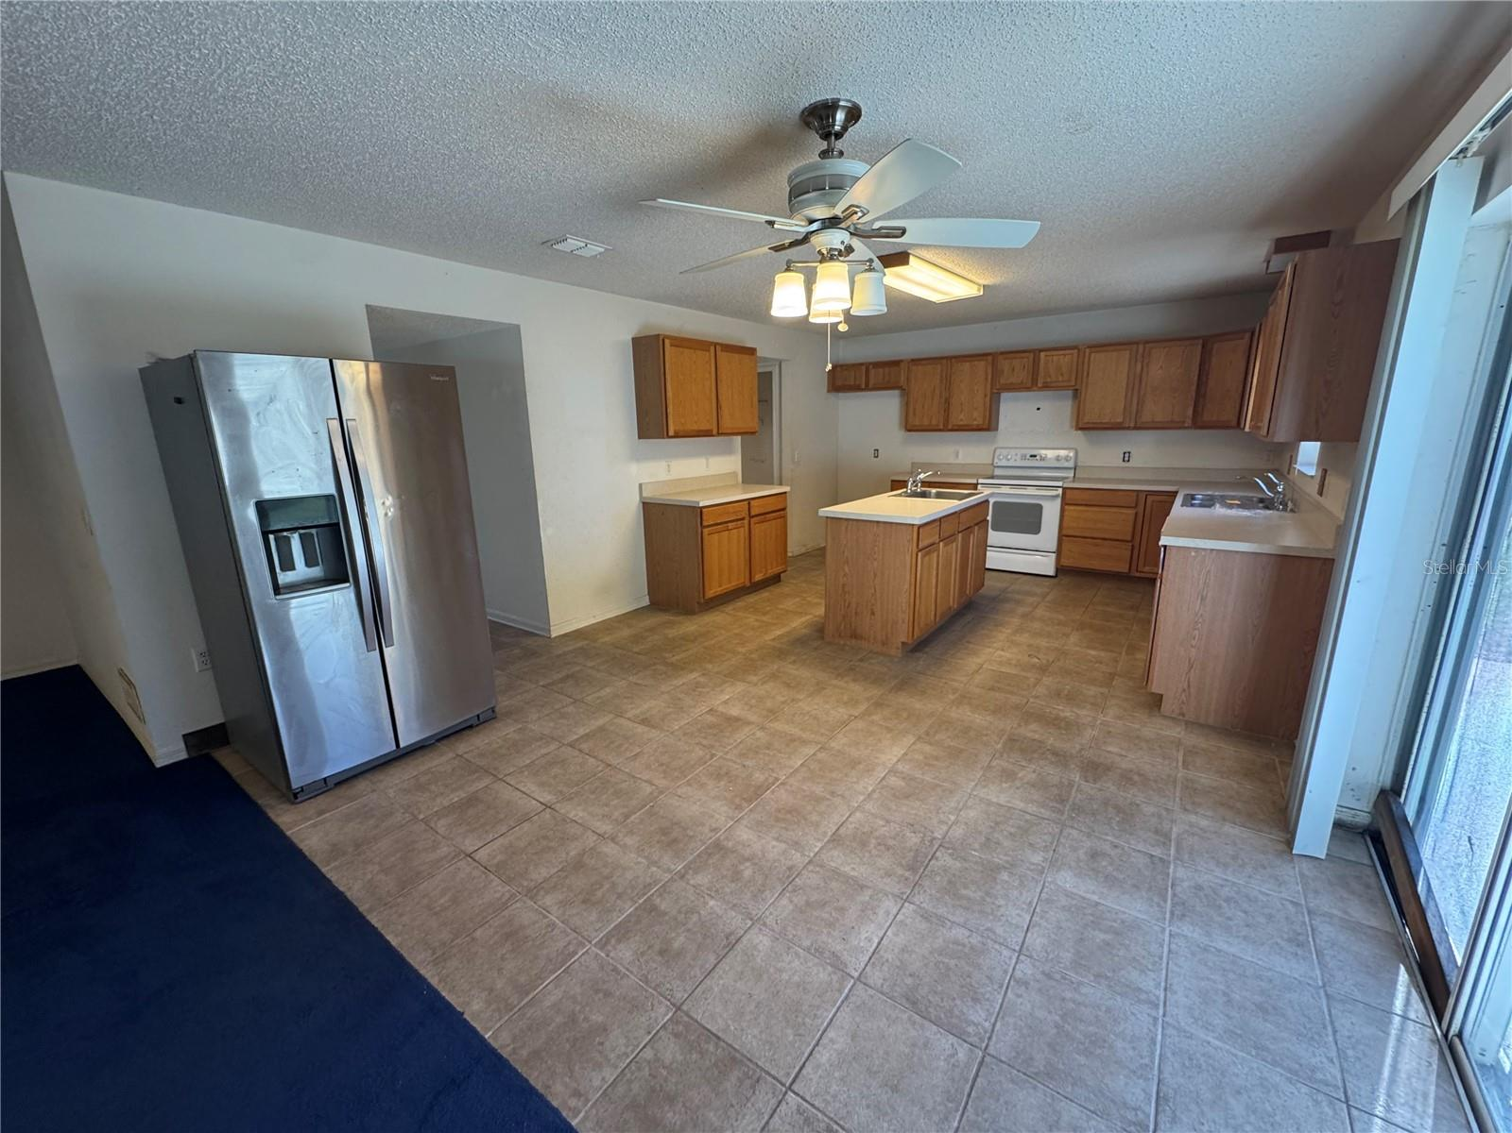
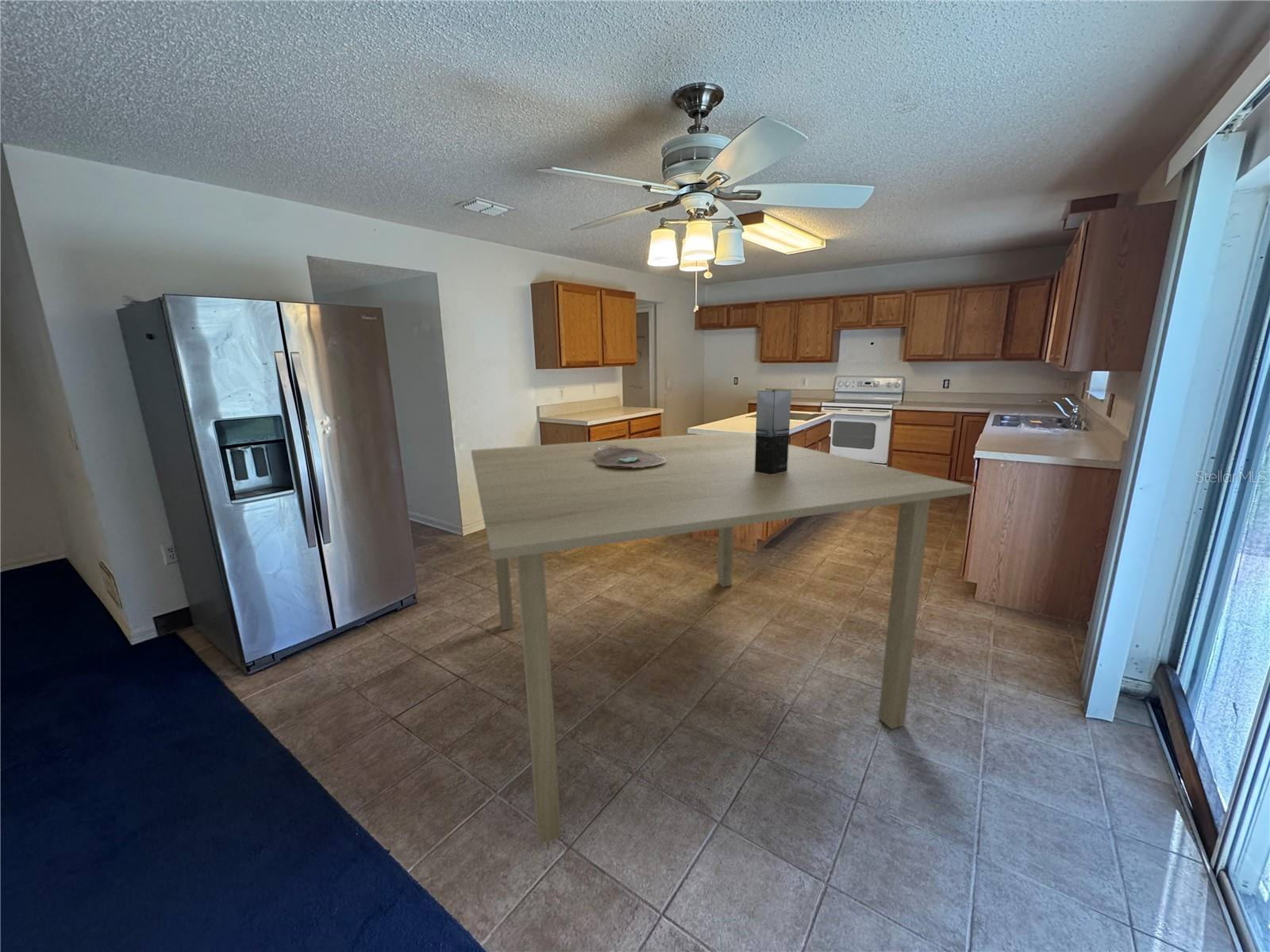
+ vase (772, 431)
+ decorative bowl (629, 455)
+ dining table (664, 536)
